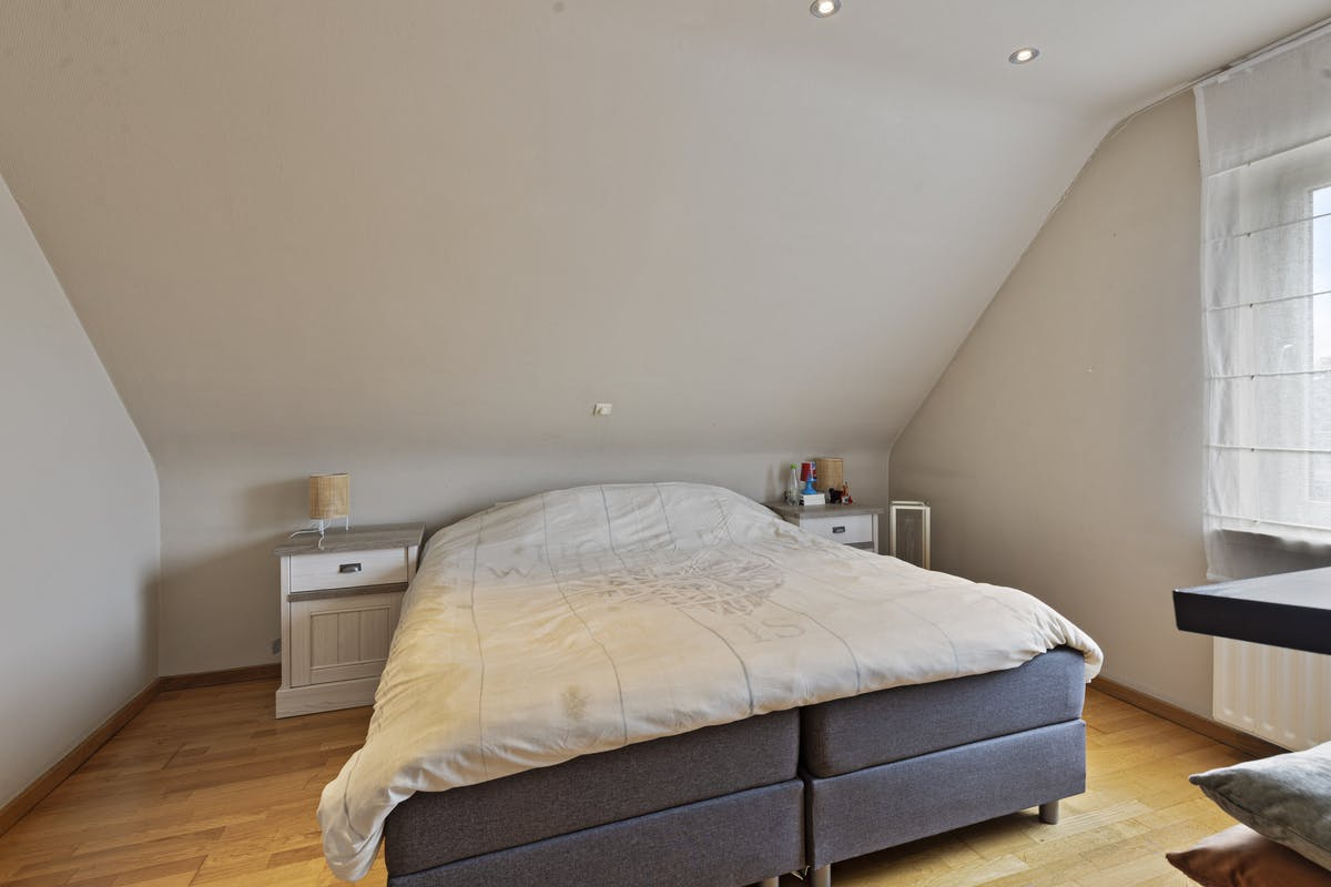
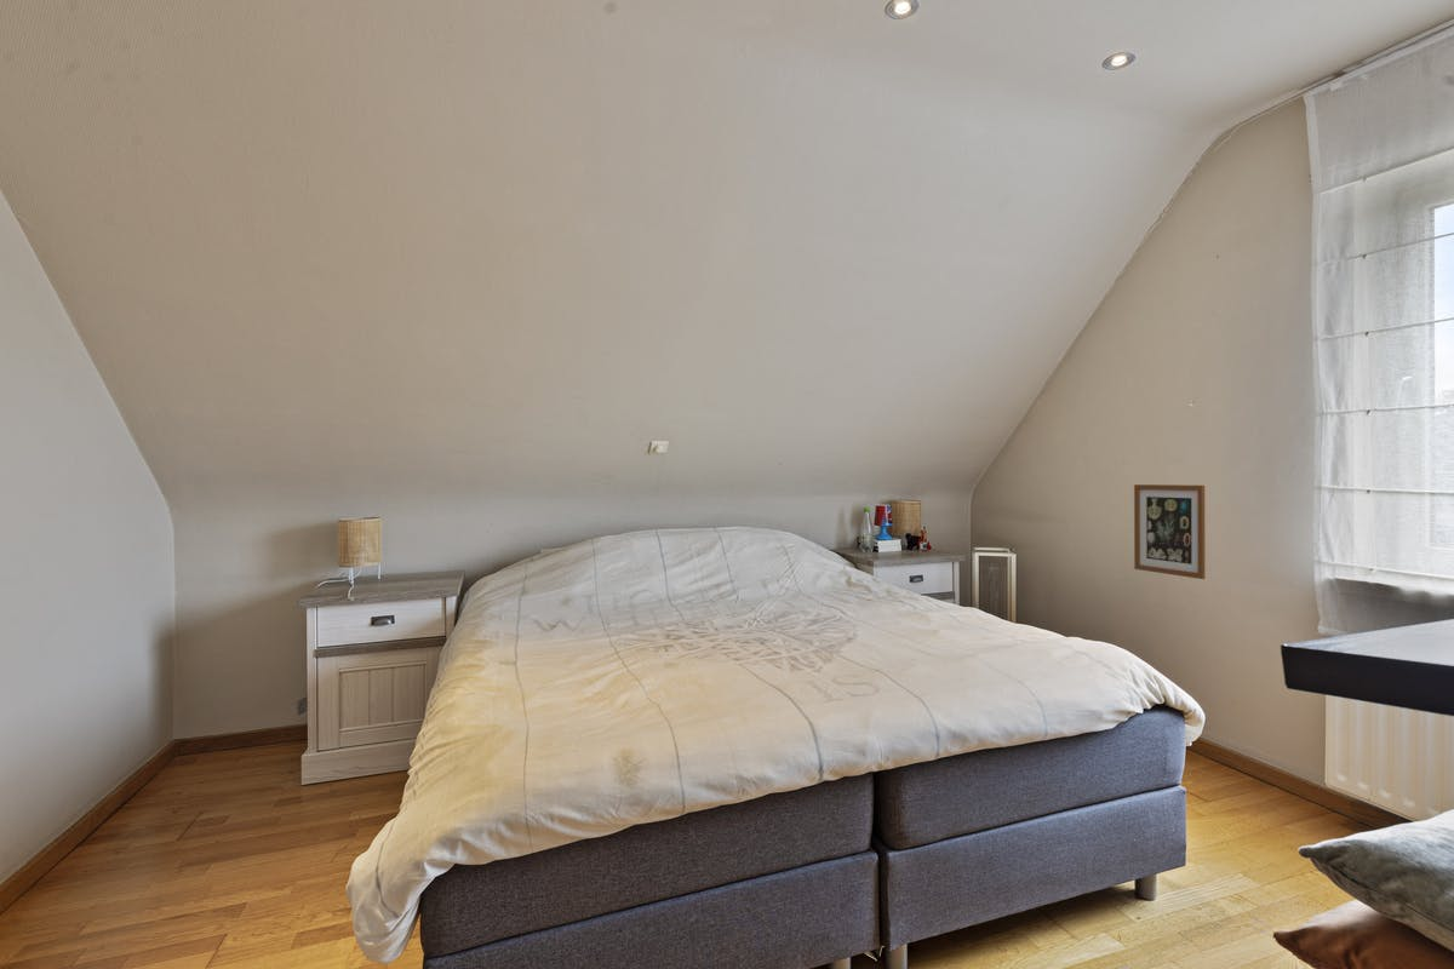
+ wall art (1167, 529)
